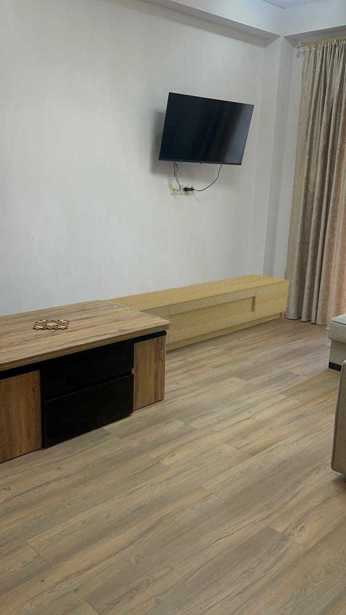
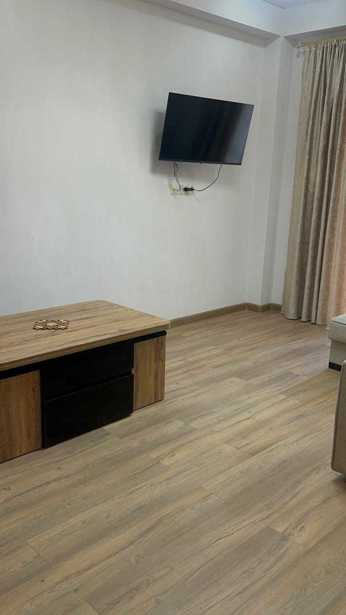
- tv stand (197, 312)
